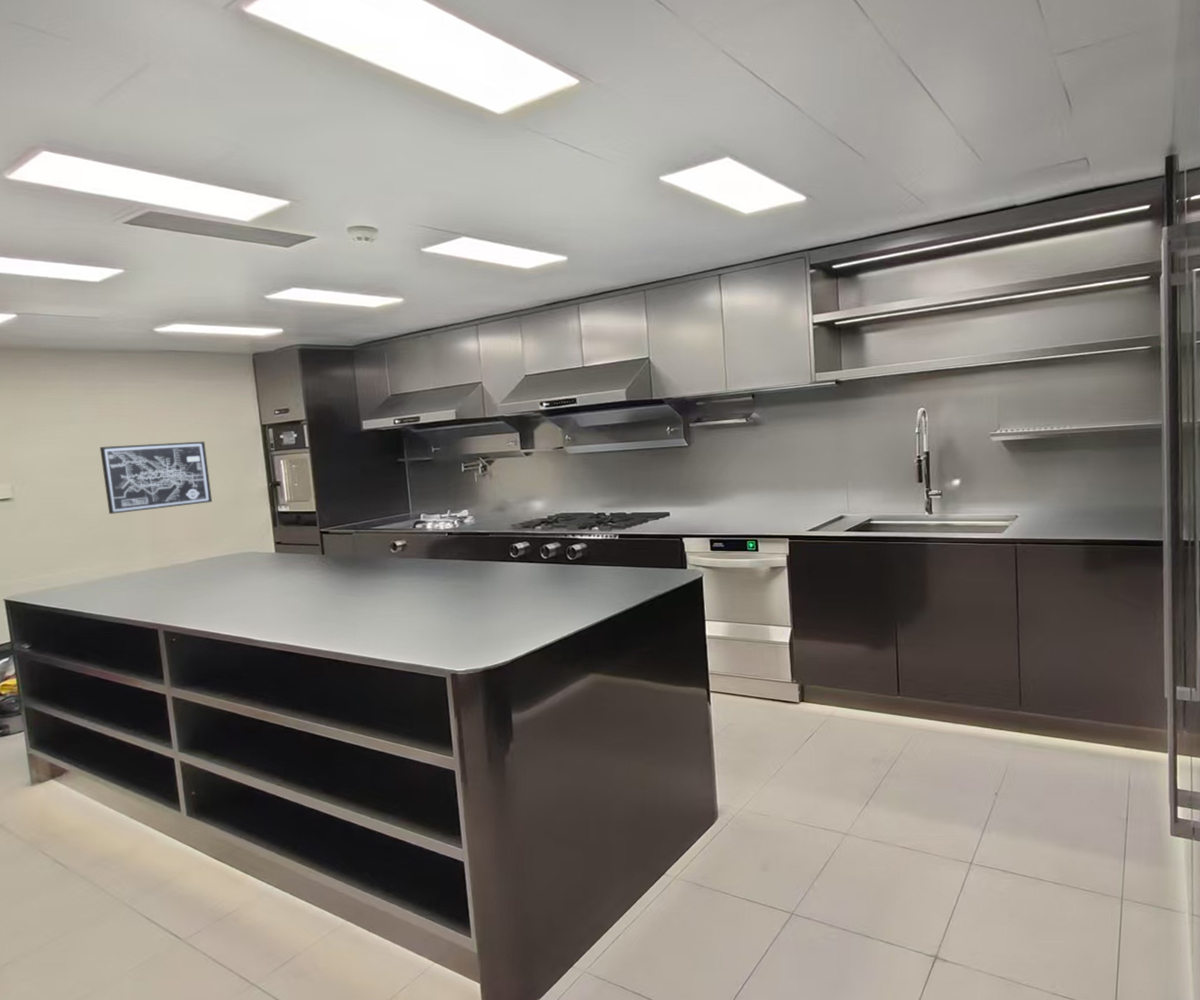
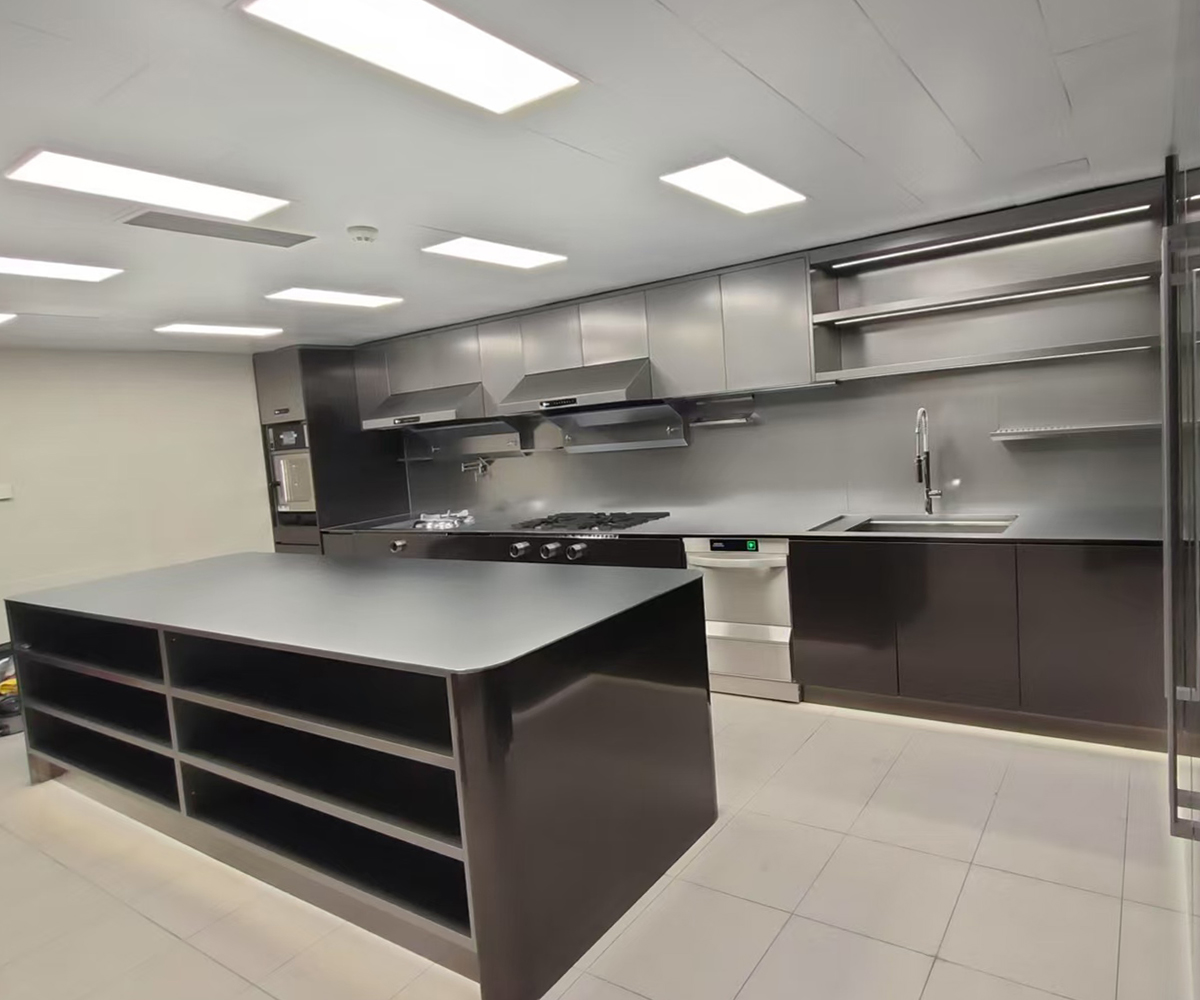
- wall art (158, 476)
